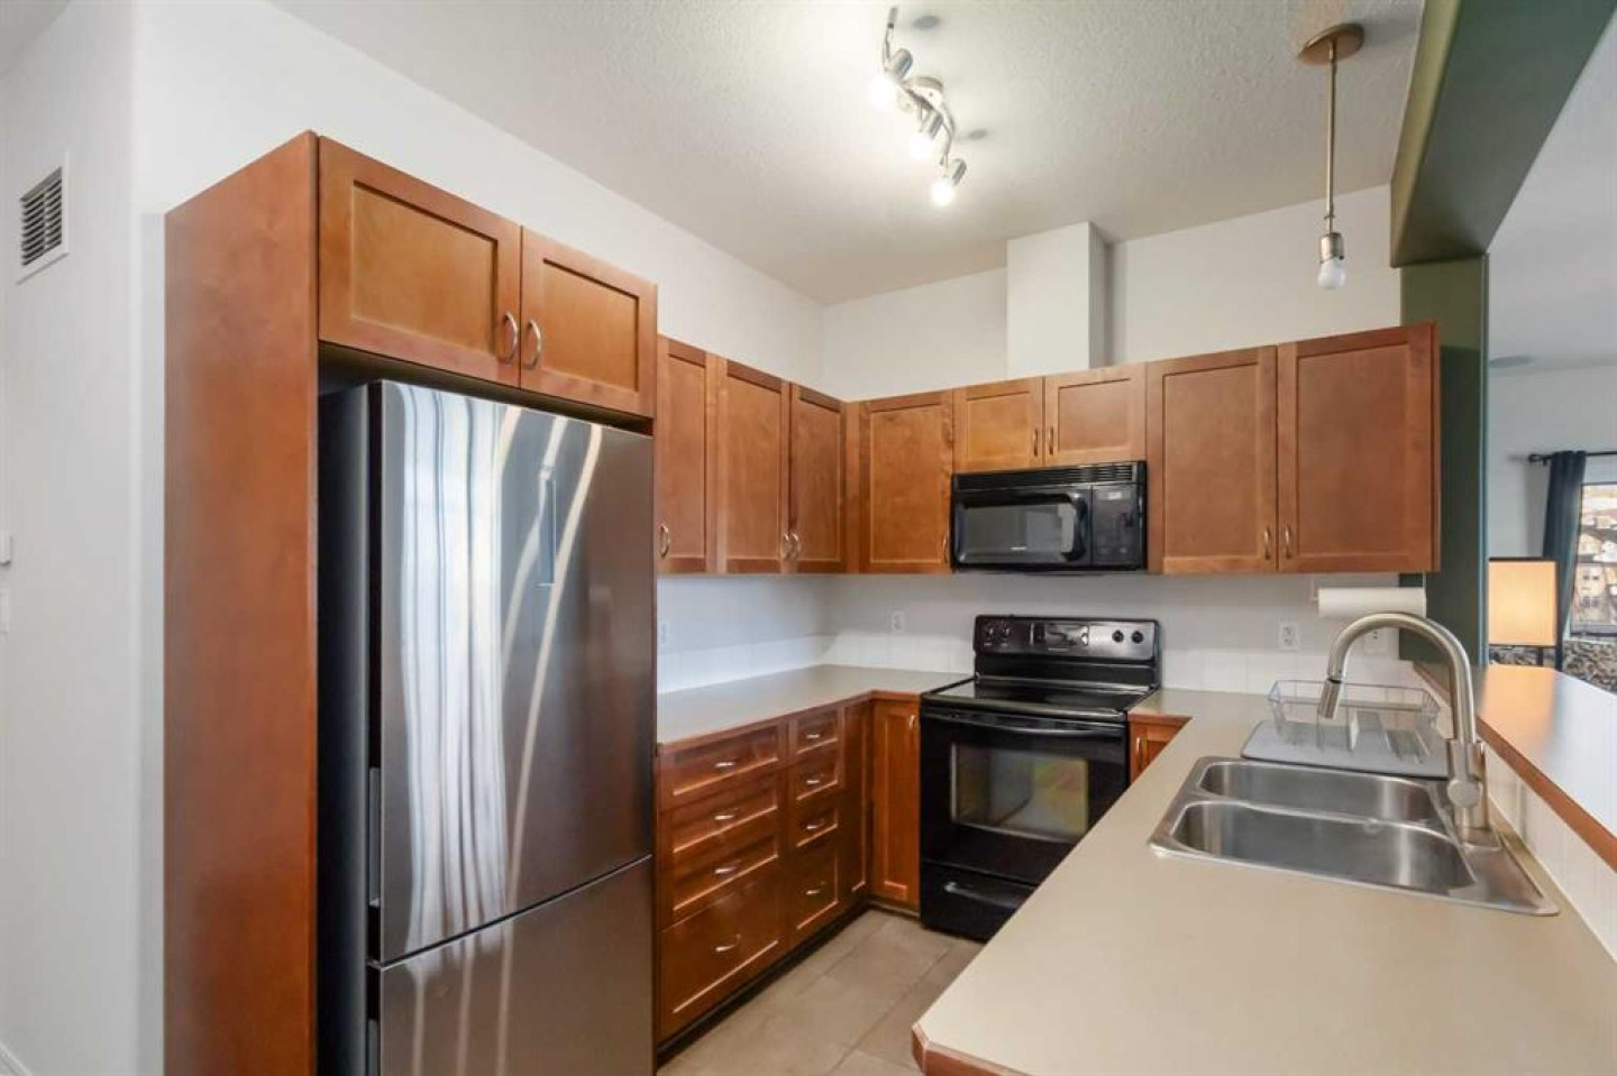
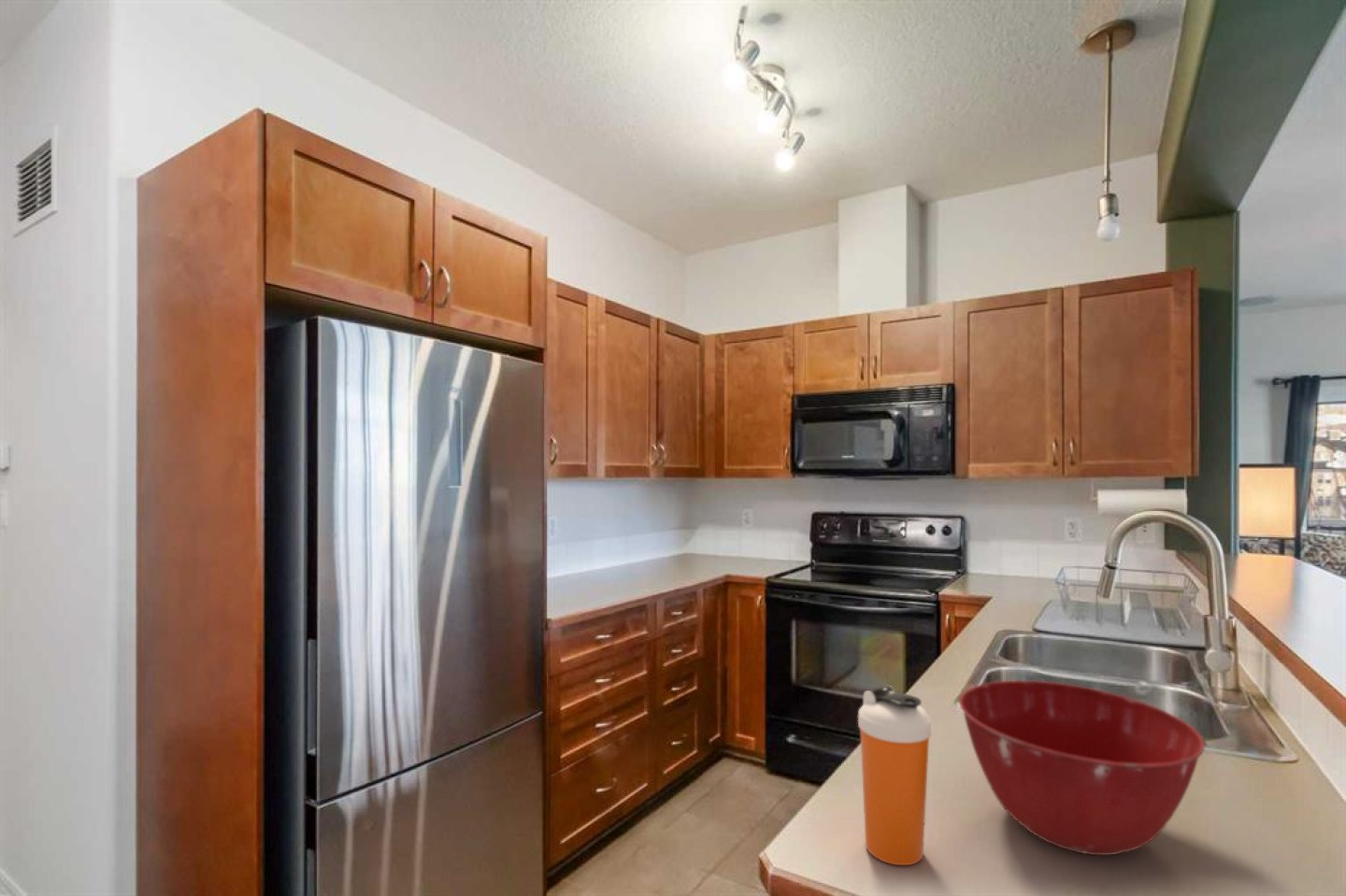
+ mixing bowl (1072, 771)
+ shaker bottle (894, 771)
